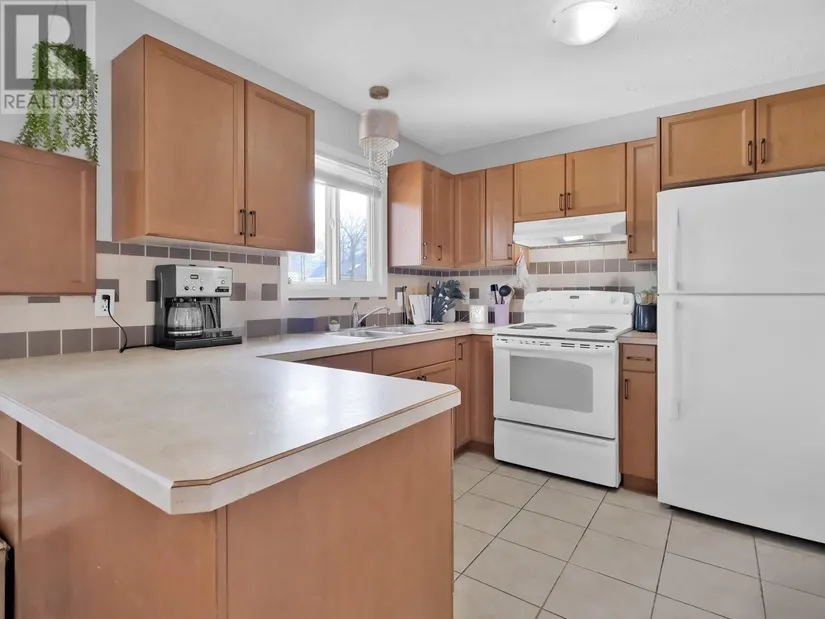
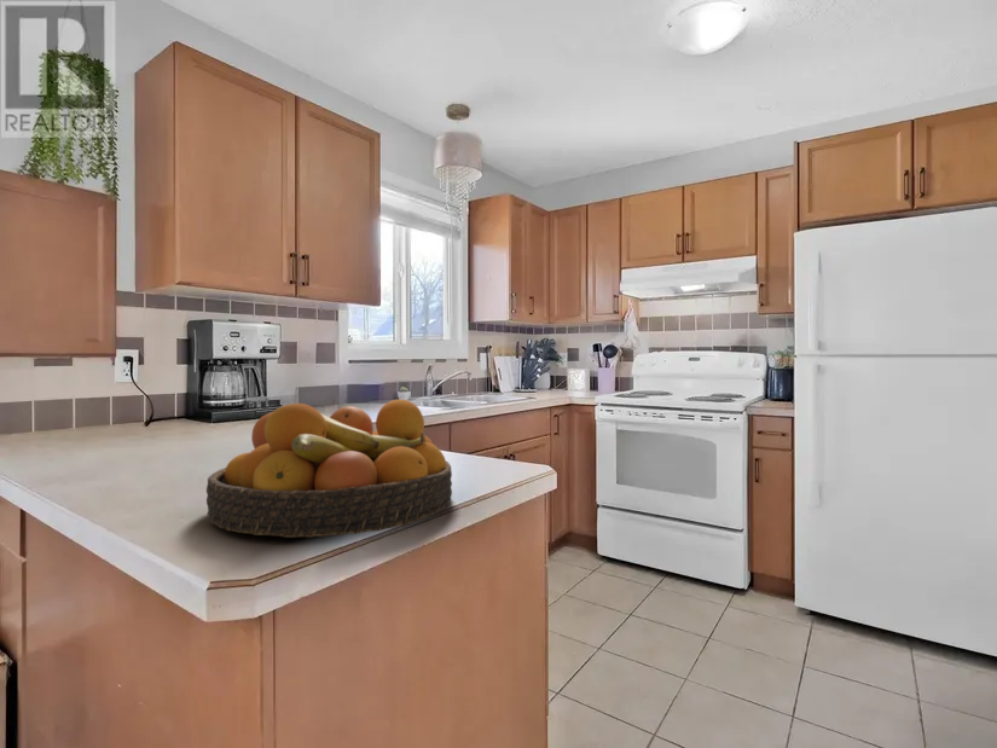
+ fruit bowl (337, 452)
